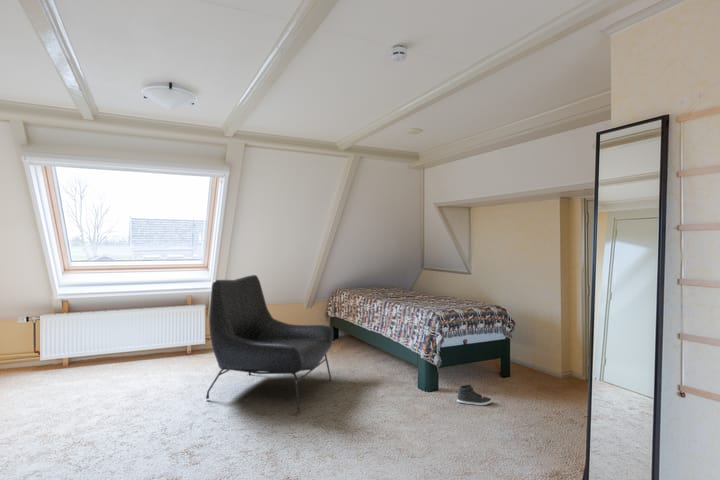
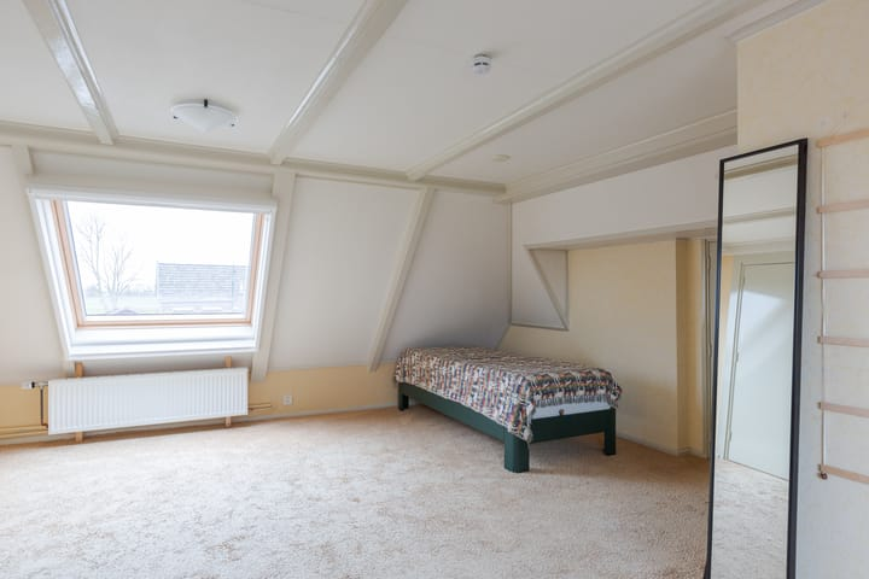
- chair (272, 334)
- sneaker (474, 394)
